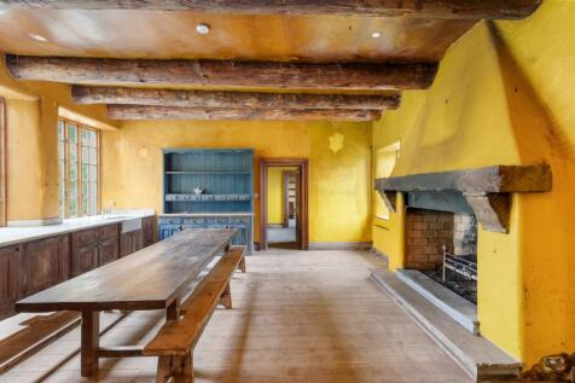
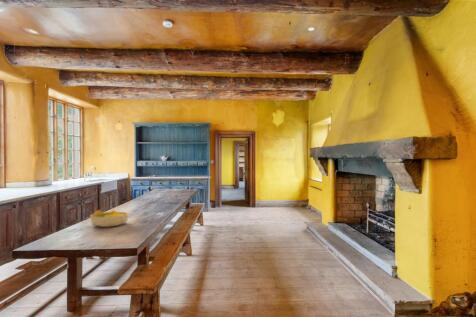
+ fruit bowl (109, 217)
